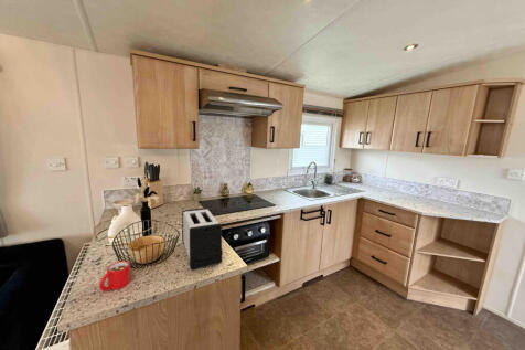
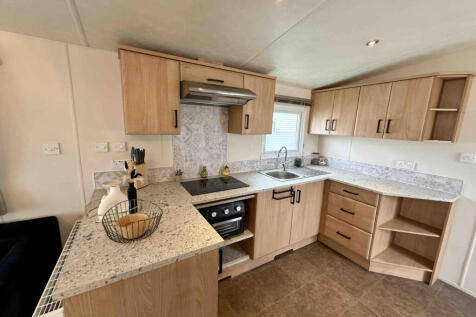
- toaster (200, 234)
- mug (114, 277)
